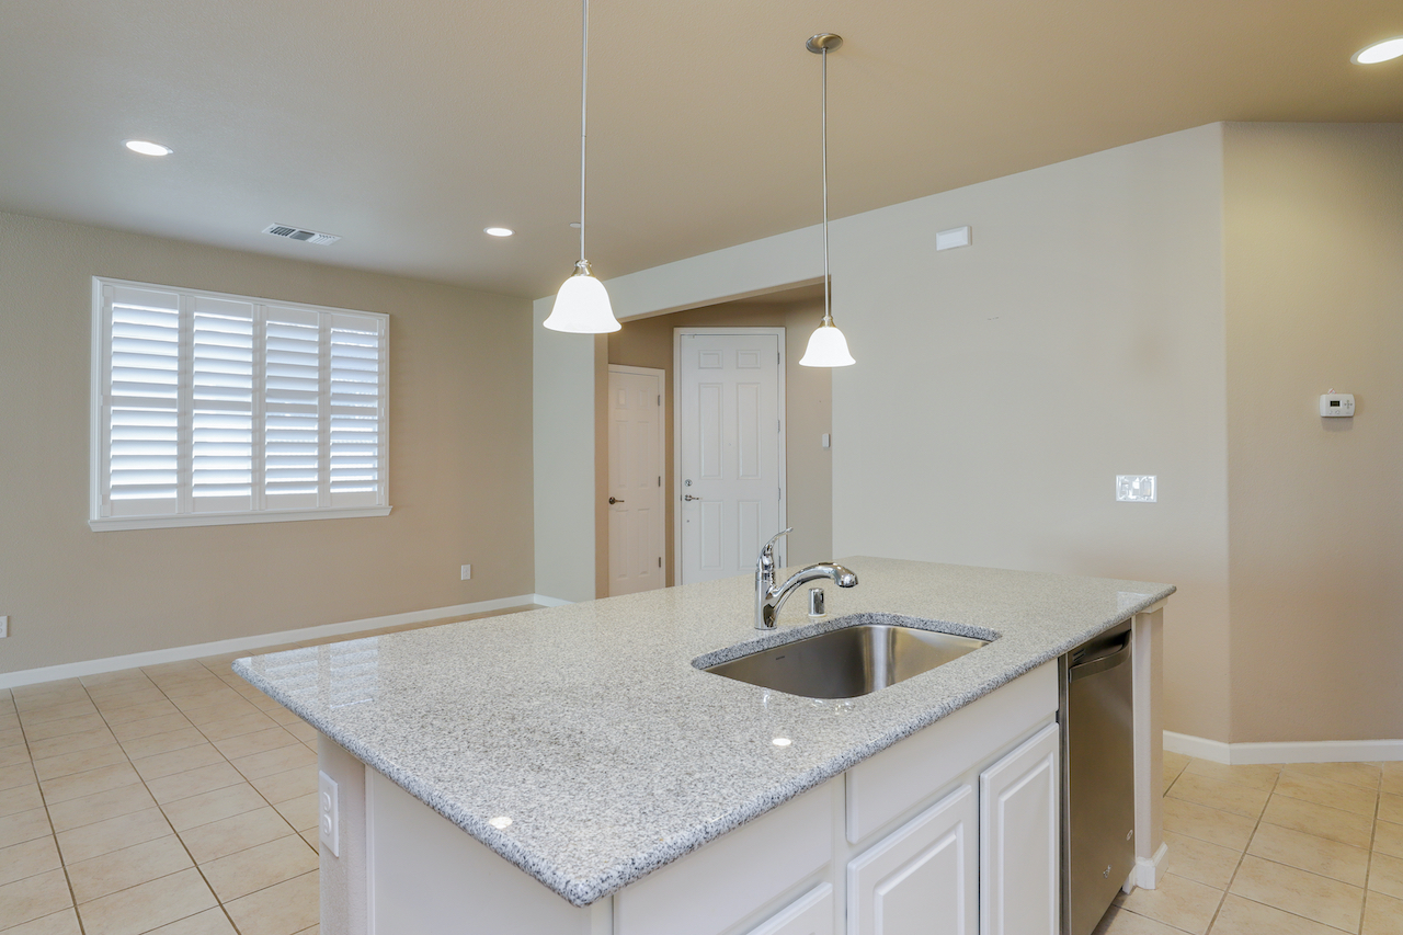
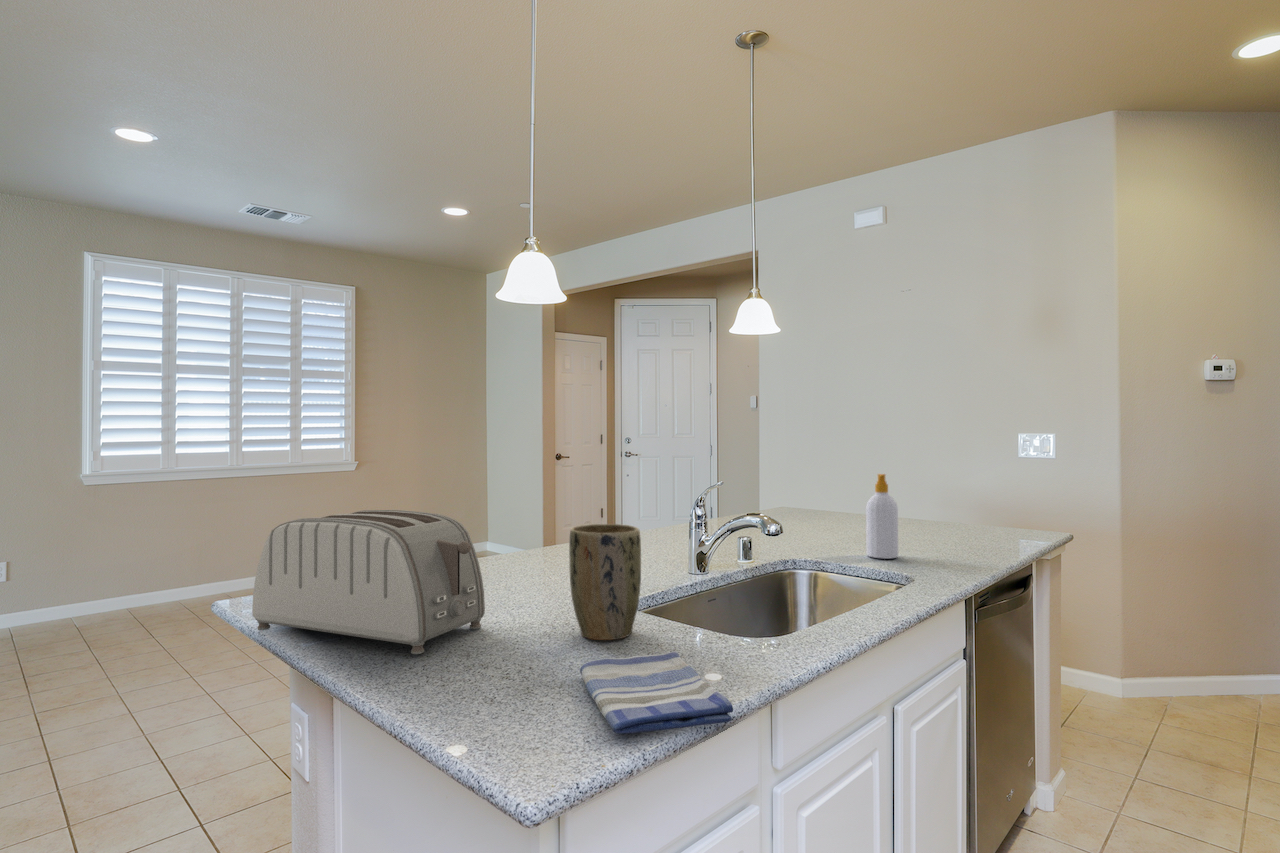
+ plant pot (605, 580)
+ toaster (375, 571)
+ dish towel (650, 687)
+ soap bottle (882, 515)
